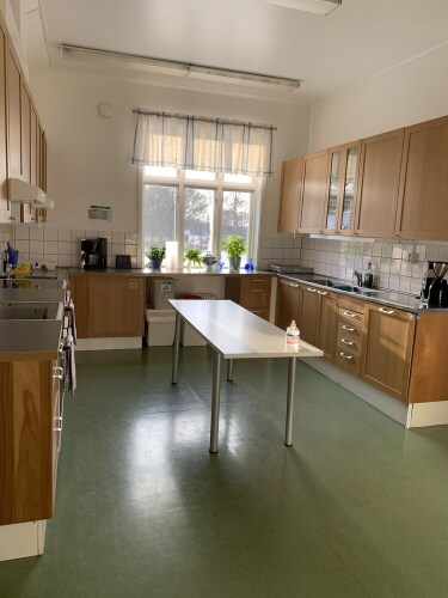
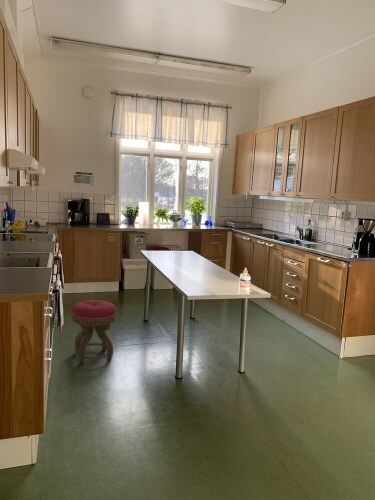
+ stool (93, 330)
